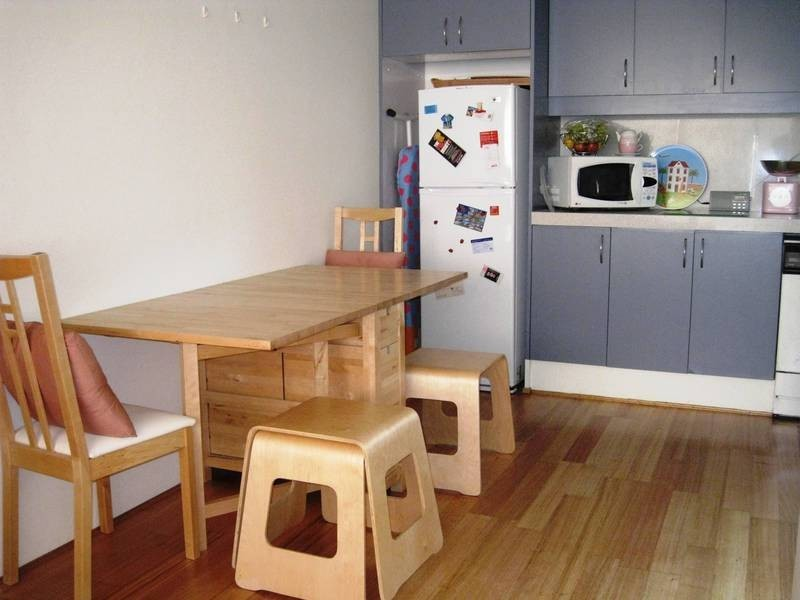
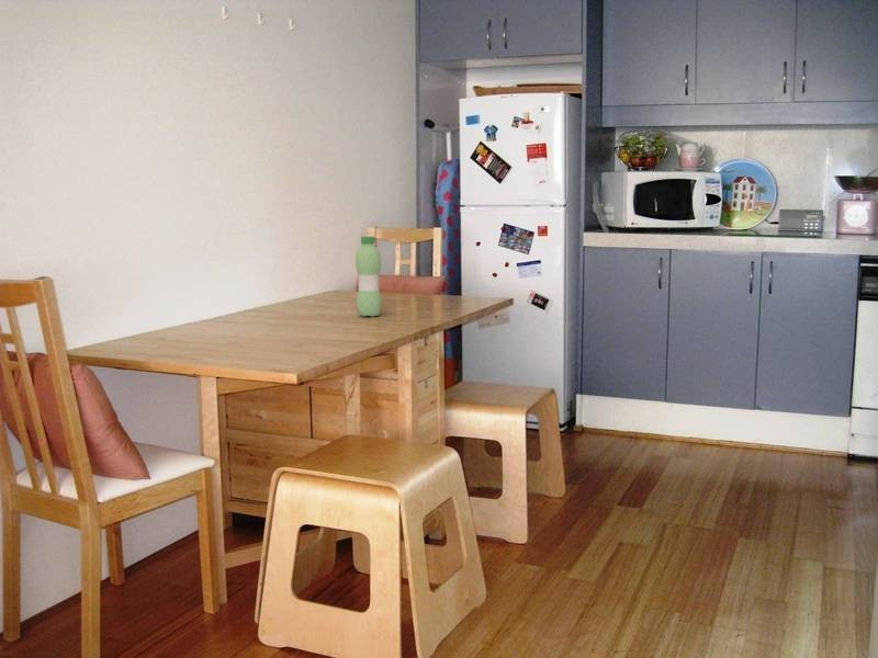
+ water bottle (368, 276)
